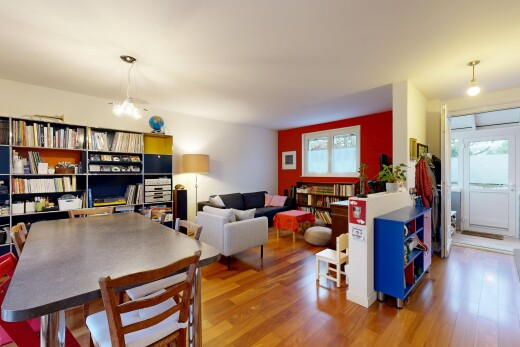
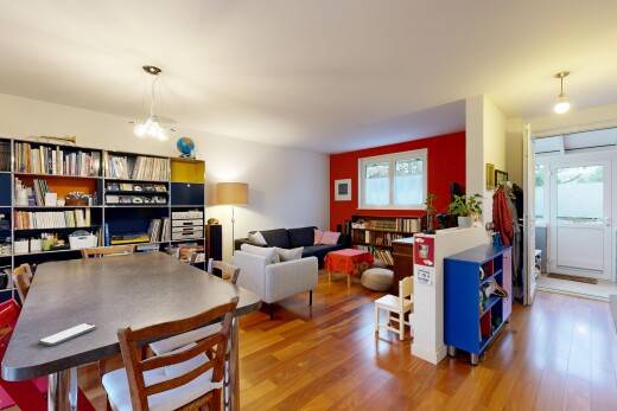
+ smartphone (69, 333)
